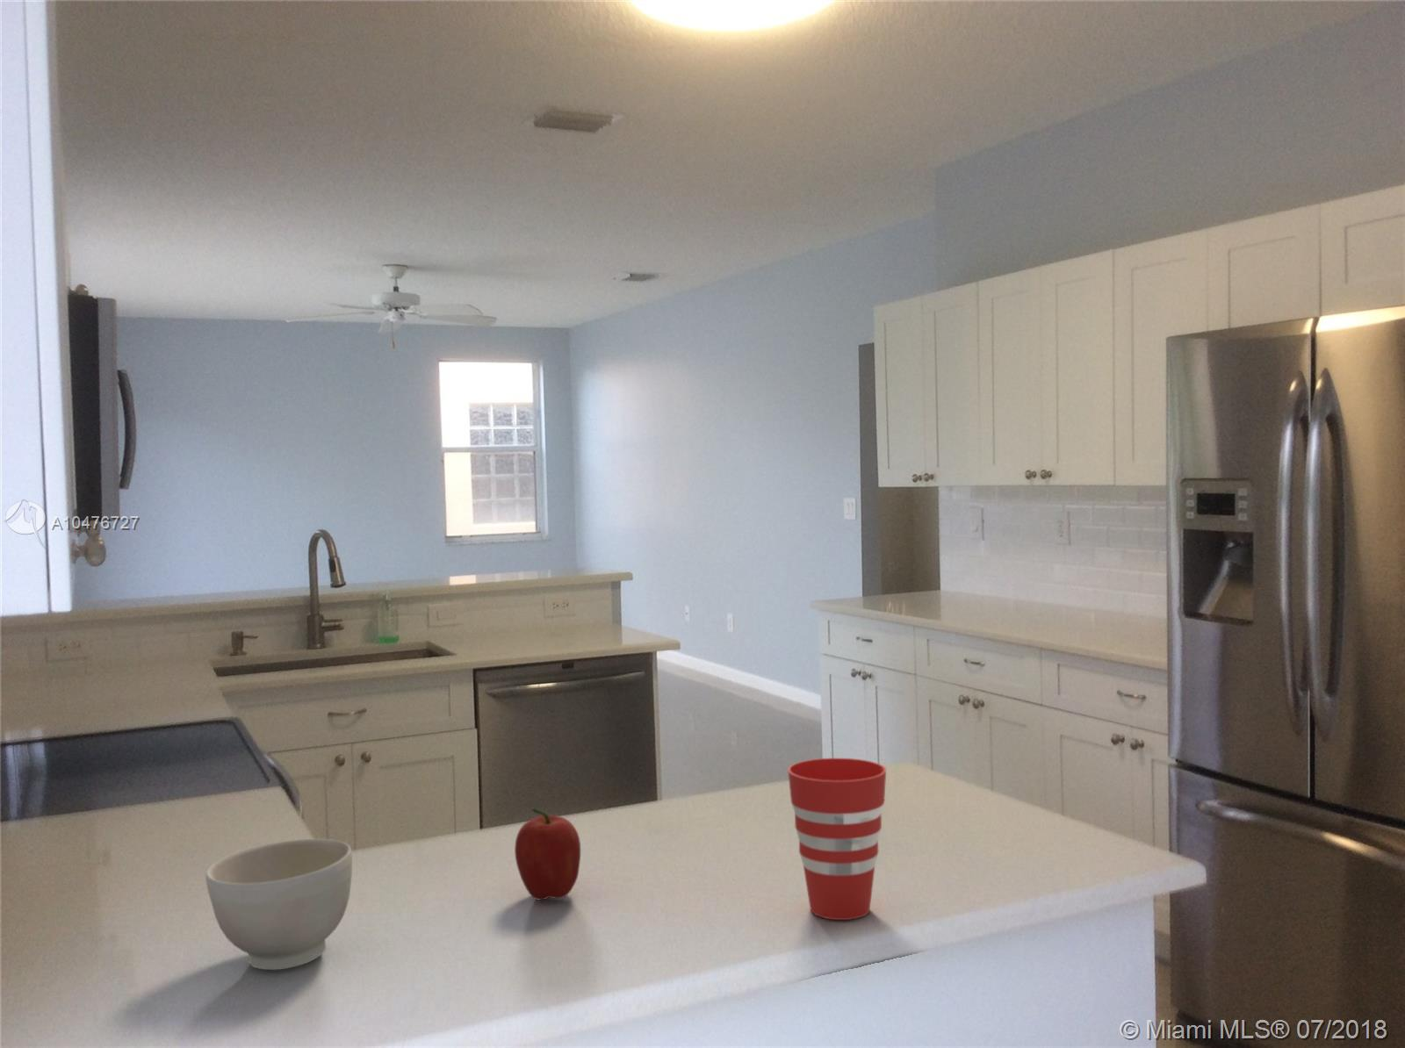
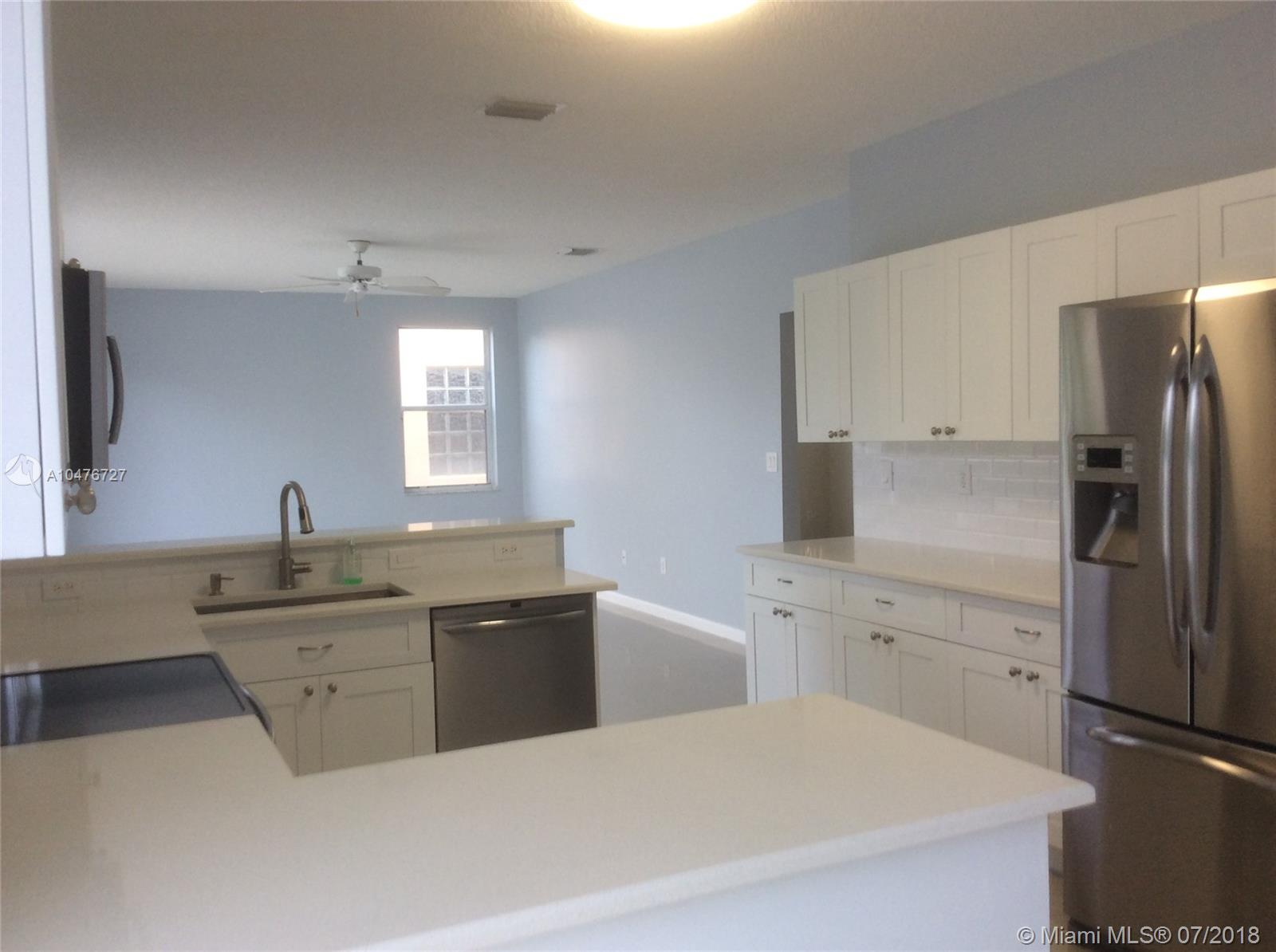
- fruit (548, 851)
- cup (838, 838)
- bowl (282, 907)
